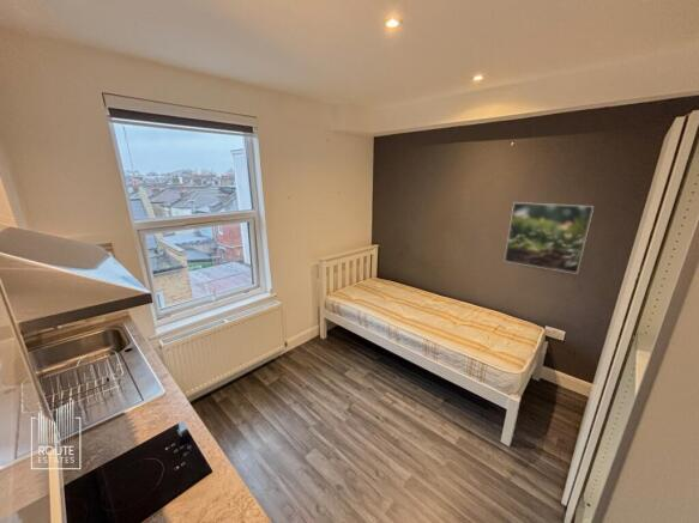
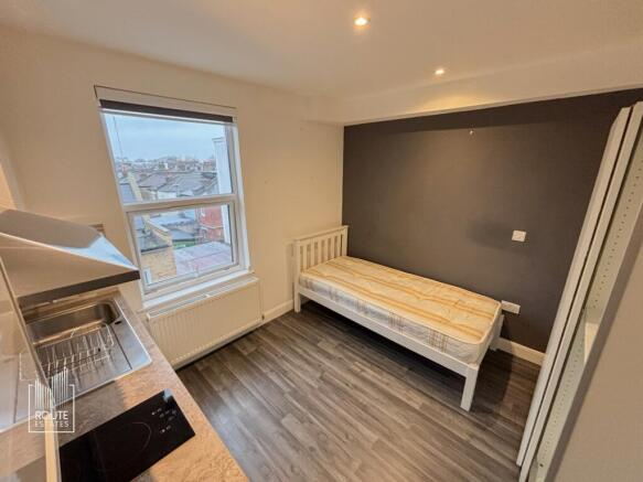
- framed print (544, 236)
